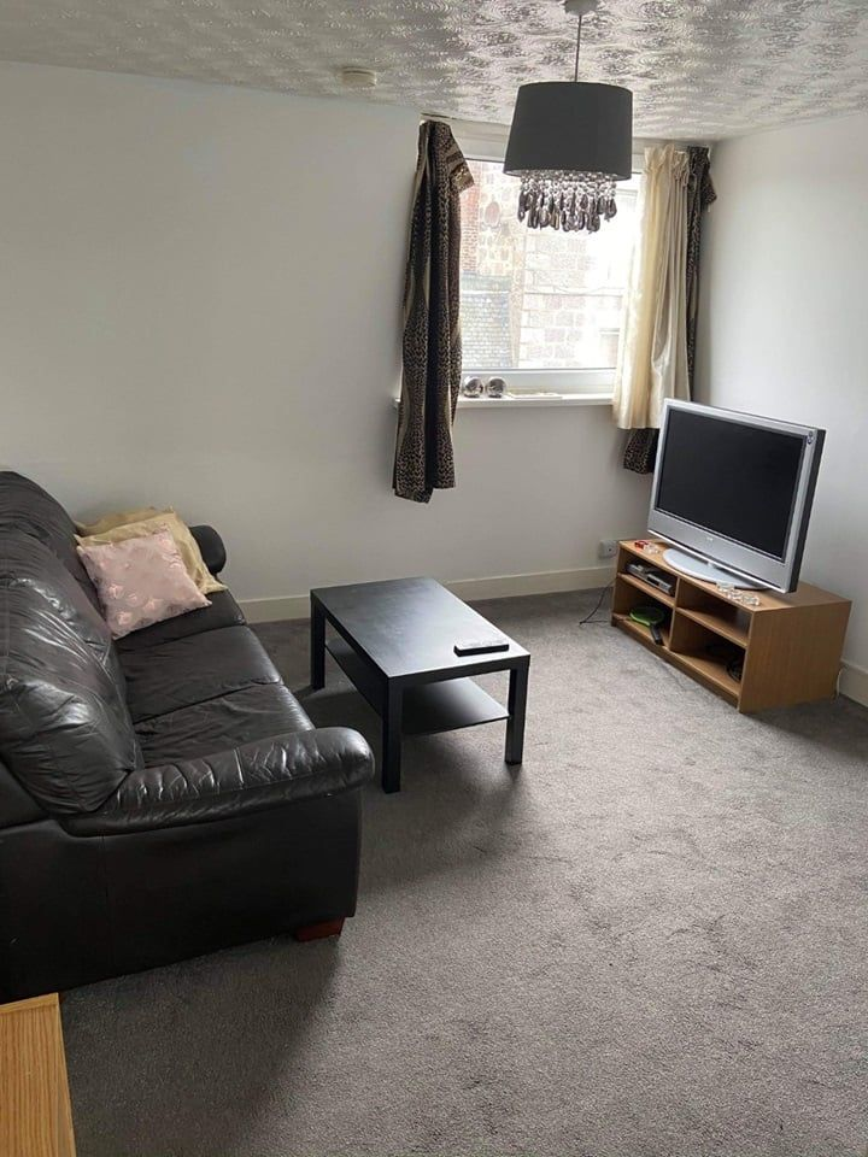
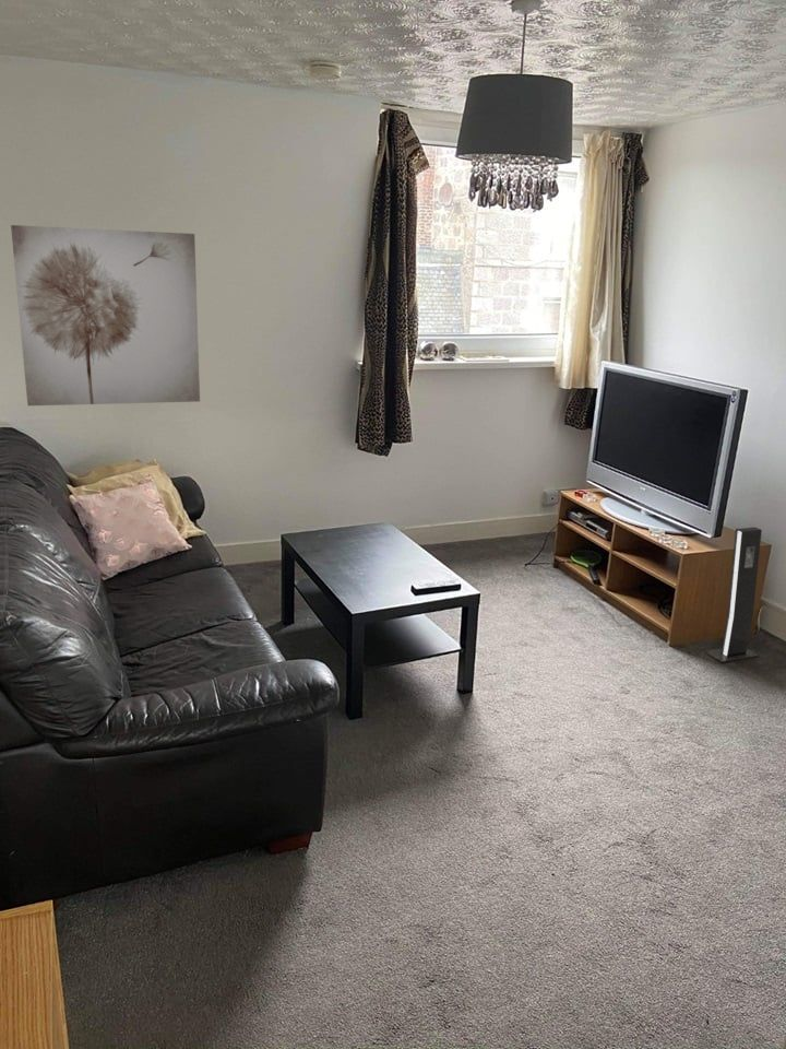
+ wall art (111, 318)
+ speaker (741, 593)
